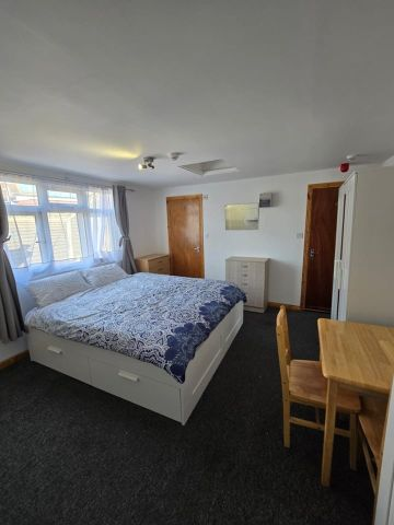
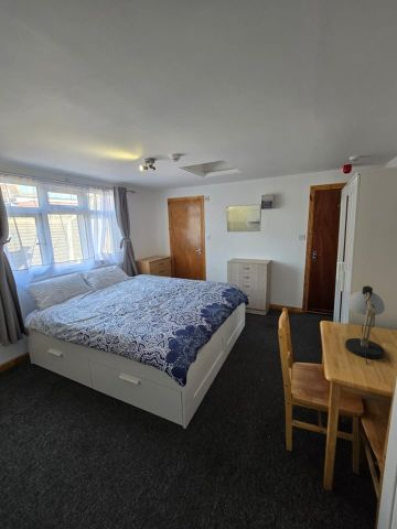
+ desk lamp (366, 317)
